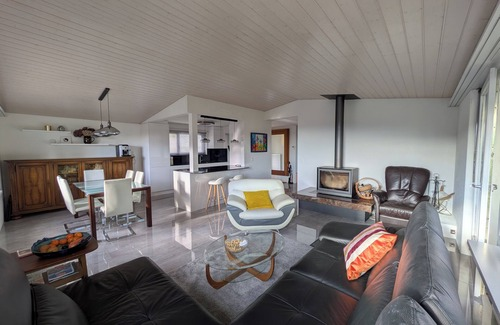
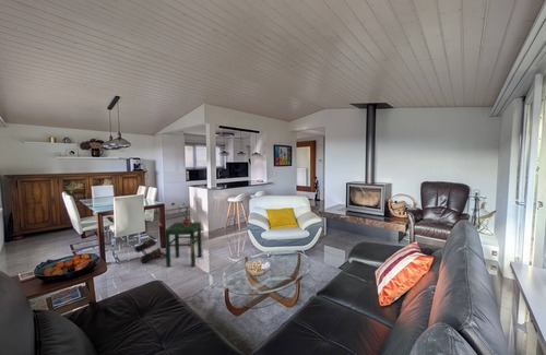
+ boots (153, 250)
+ potted plant (182, 213)
+ stool (183, 244)
